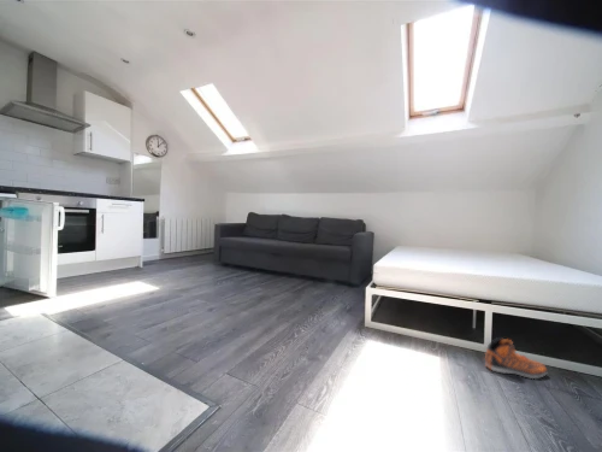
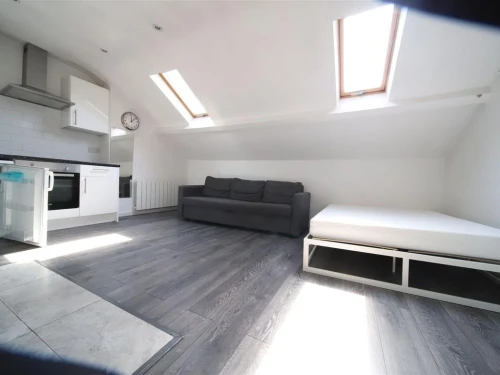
- sneaker (517, 356)
